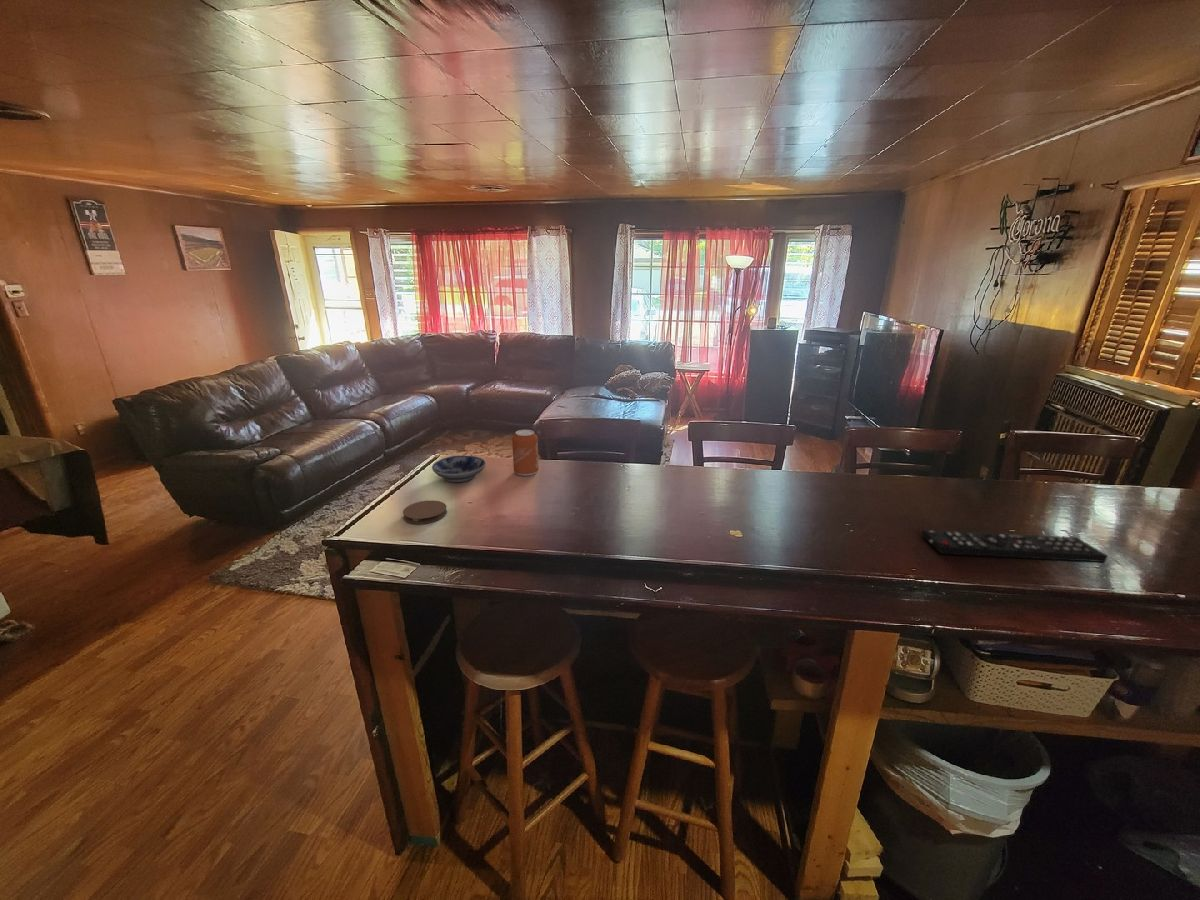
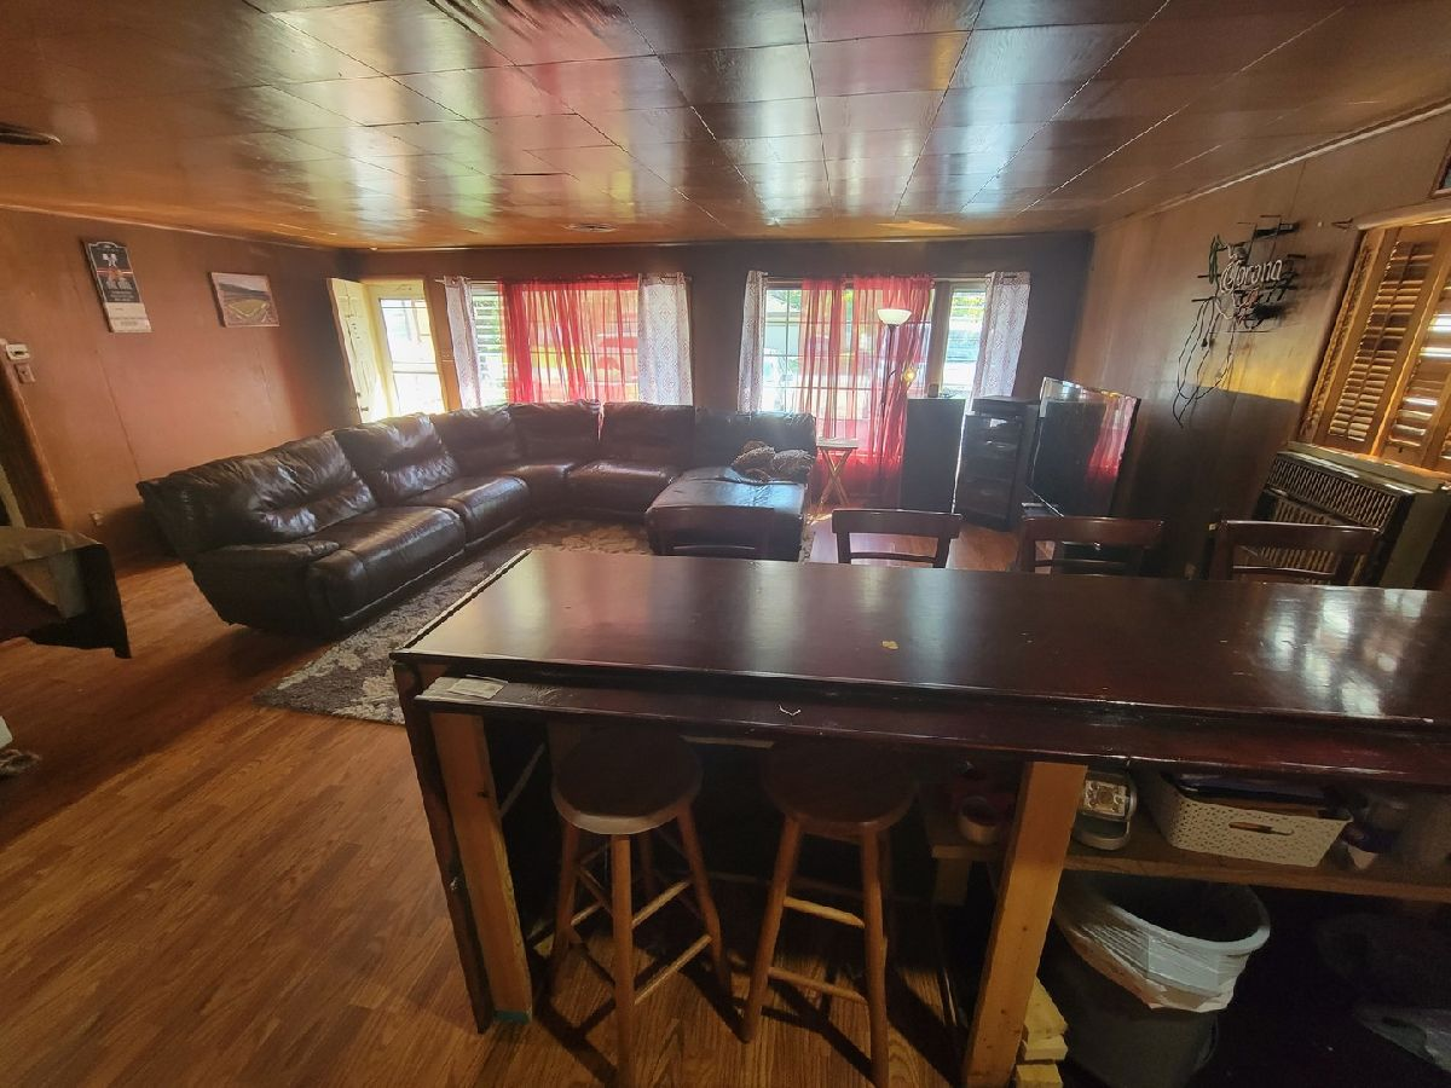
- can (525, 452)
- remote control (1009, 544)
- bowl (459, 470)
- coaster (425, 511)
